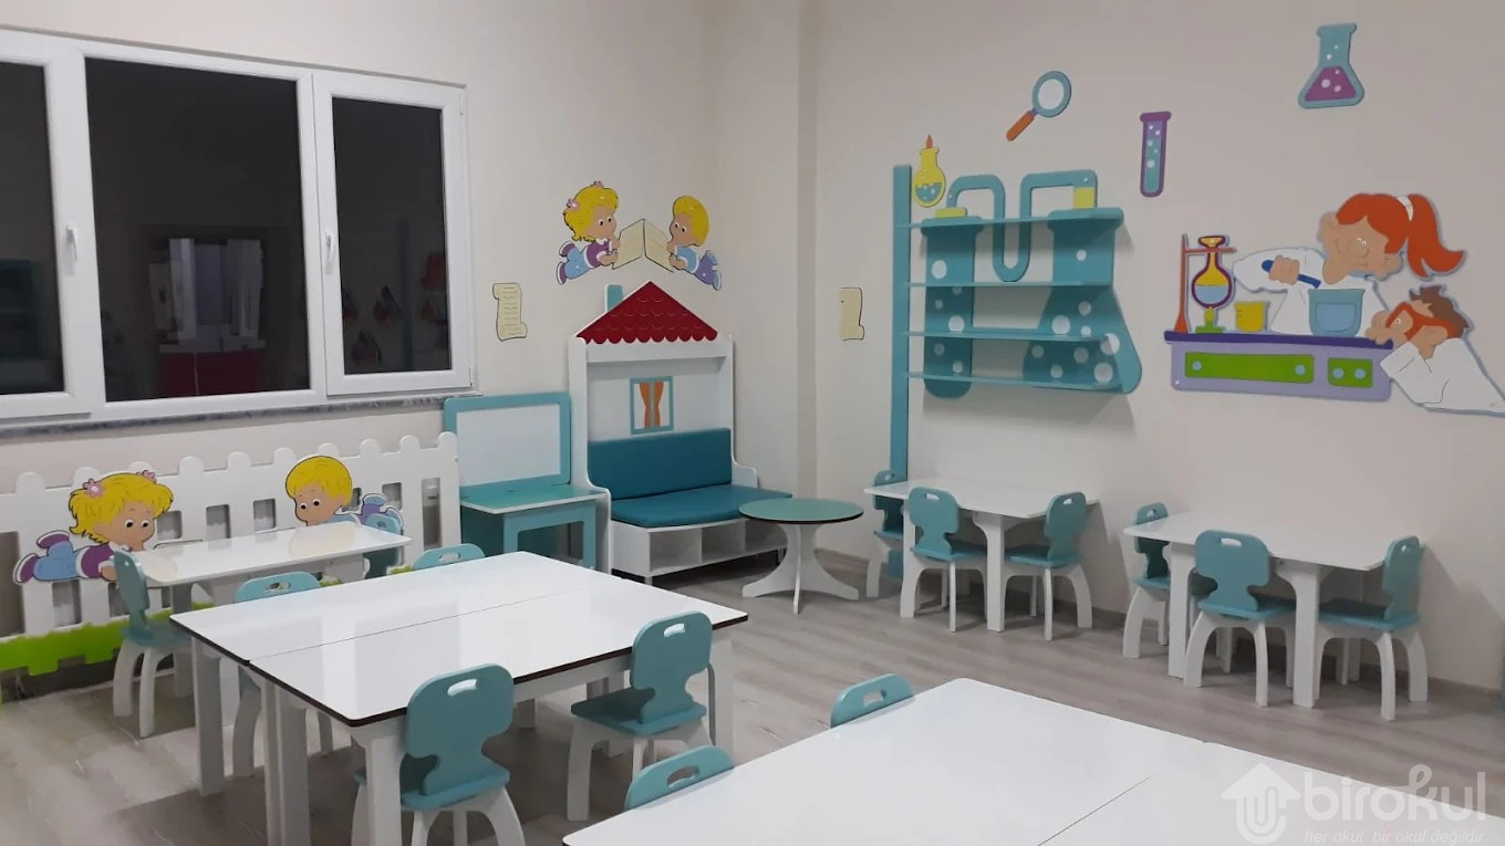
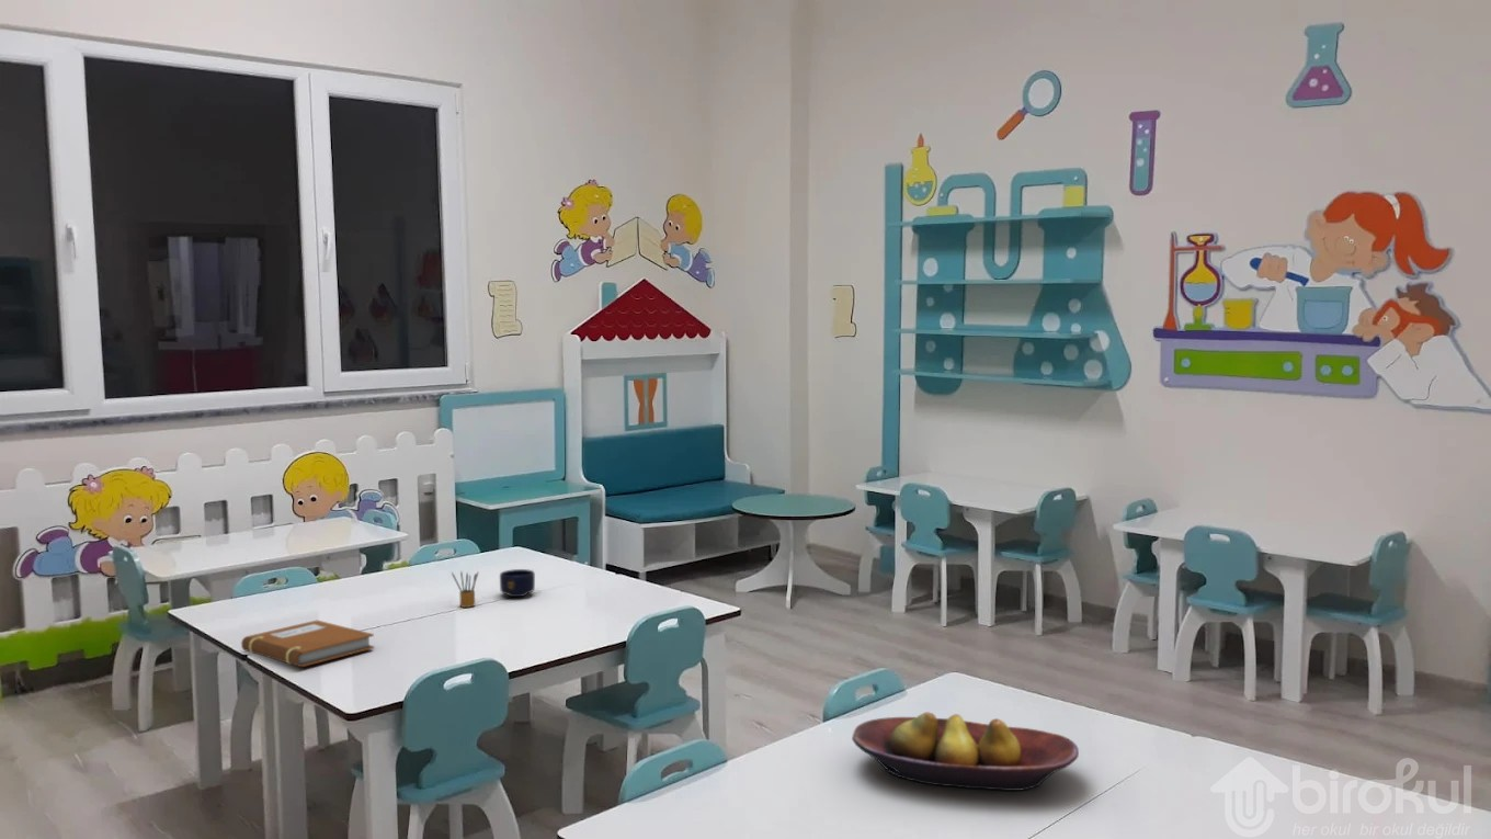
+ fruit bowl (963, 744)
+ mug (519, 582)
+ pencil box (466, 588)
+ notebook (306, 642)
